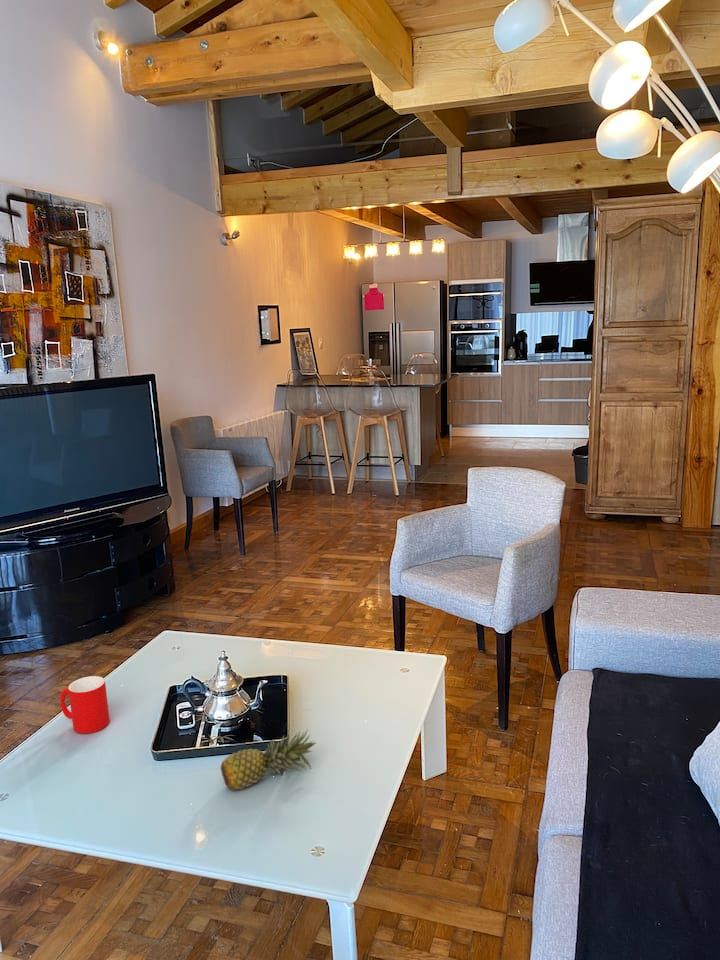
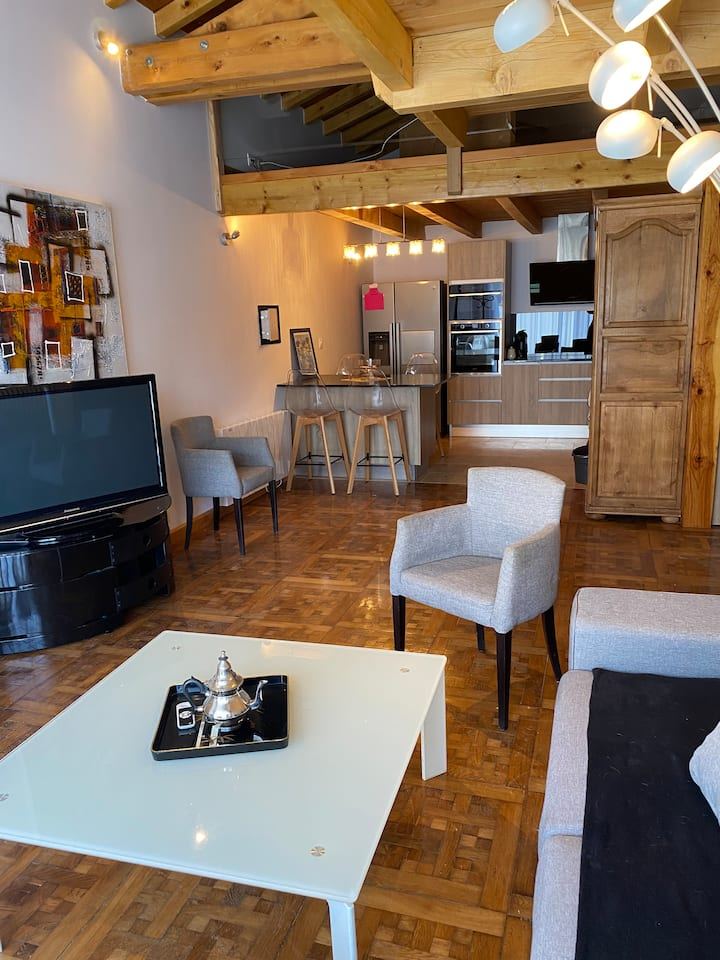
- fruit (270, 759)
- cup (82, 704)
